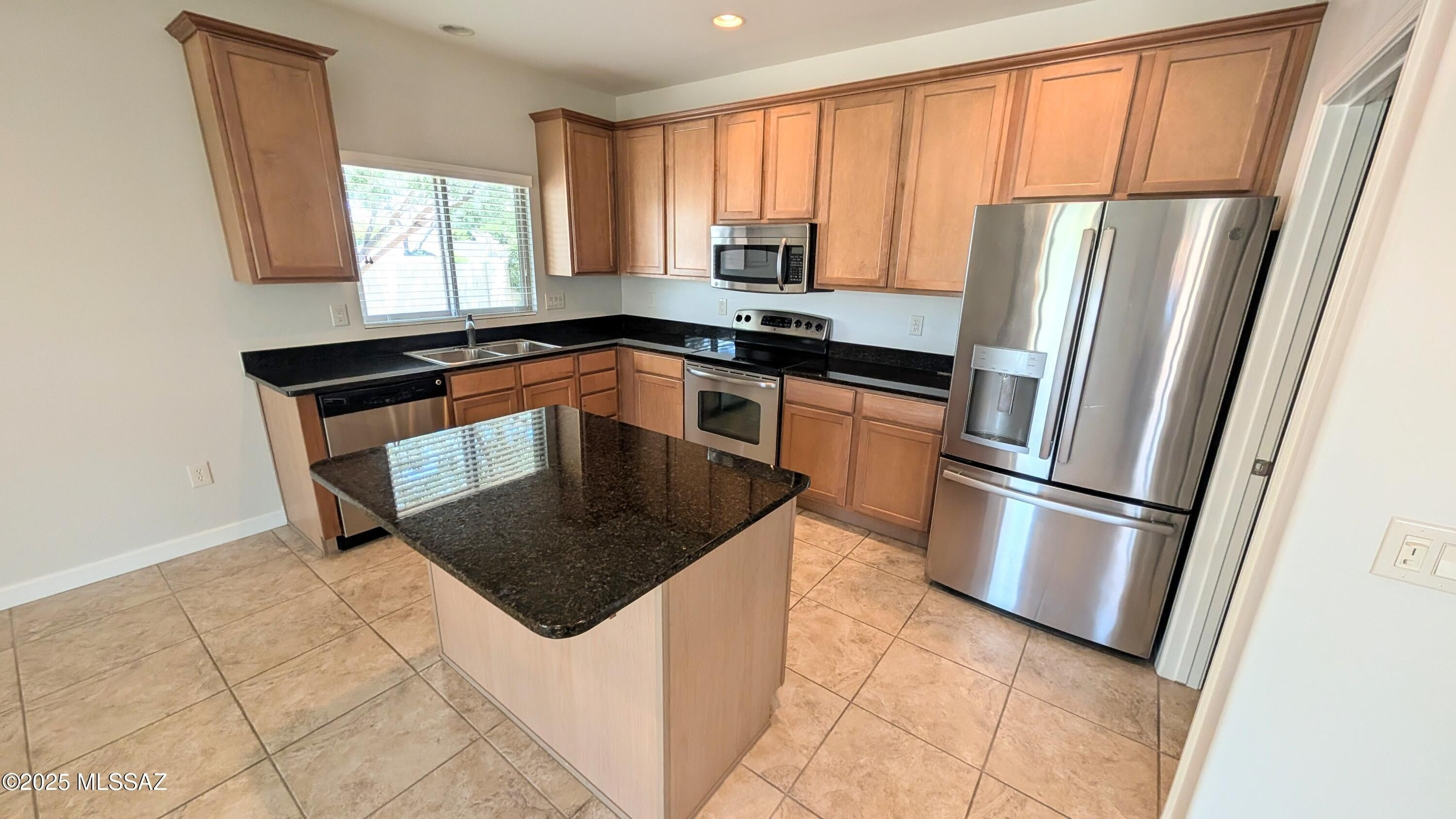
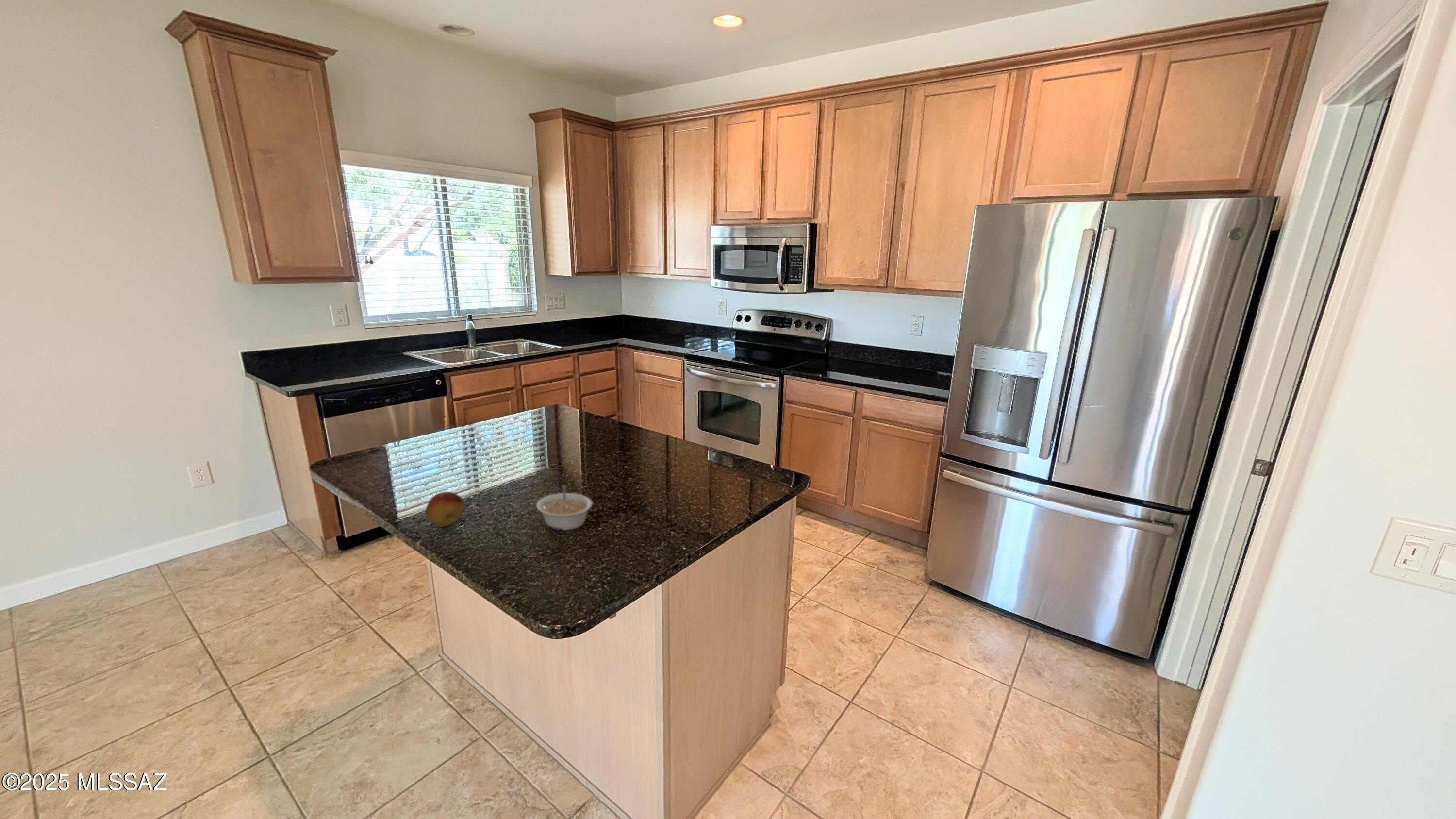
+ fruit (444, 509)
+ legume (563, 510)
